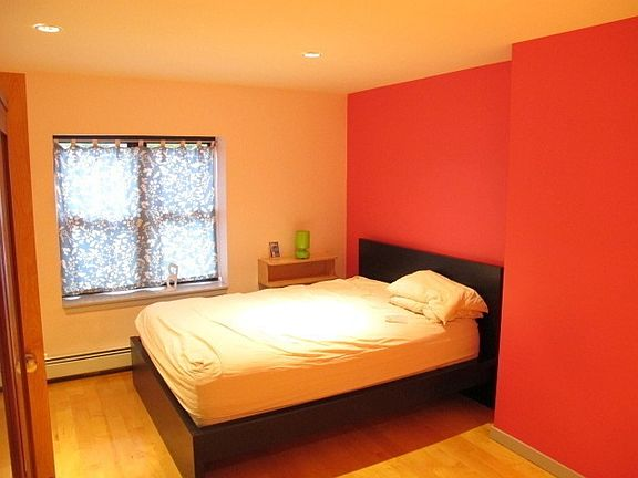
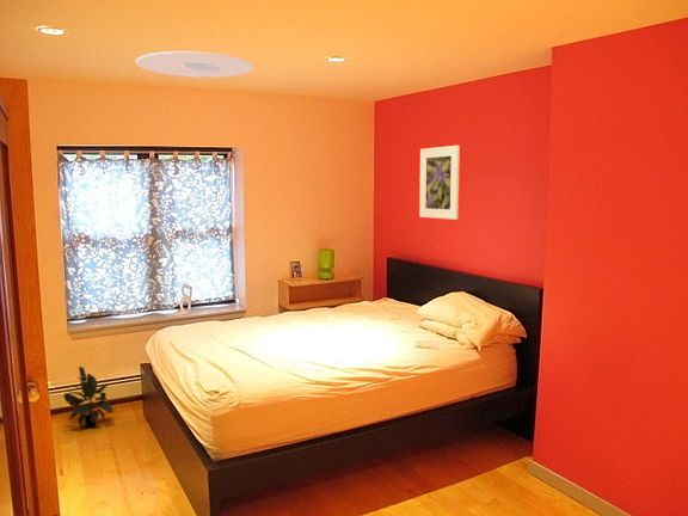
+ potted plant (91, 397)
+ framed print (438, 183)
+ ceiling light (195, 60)
